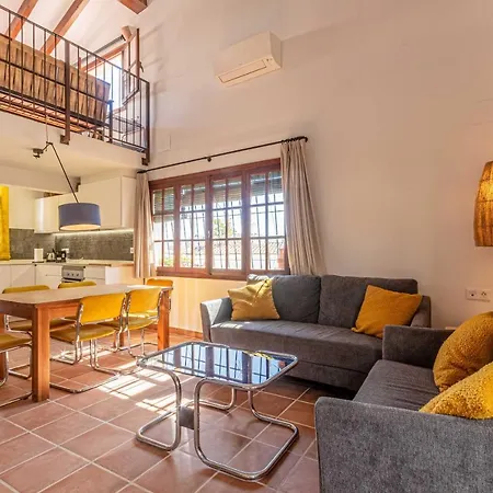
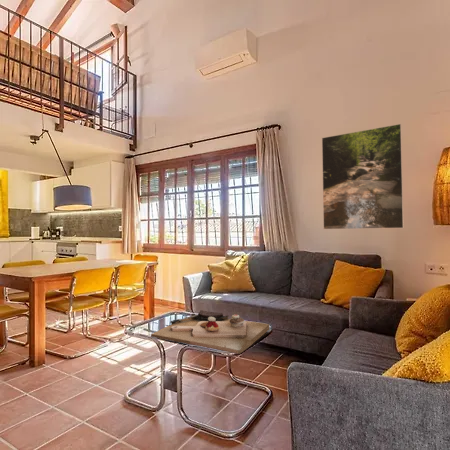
+ decorative tray (212, 323)
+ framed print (360, 179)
